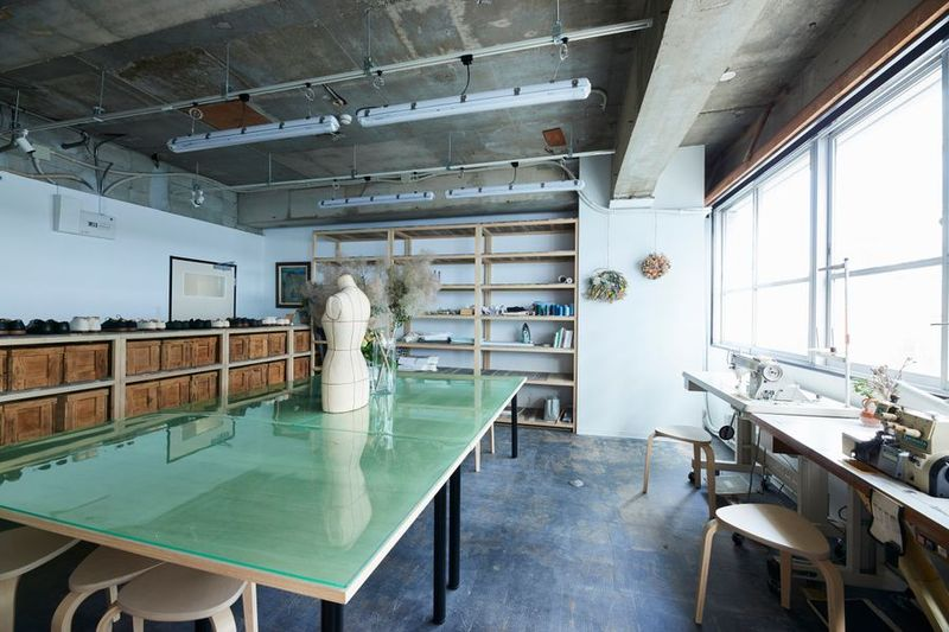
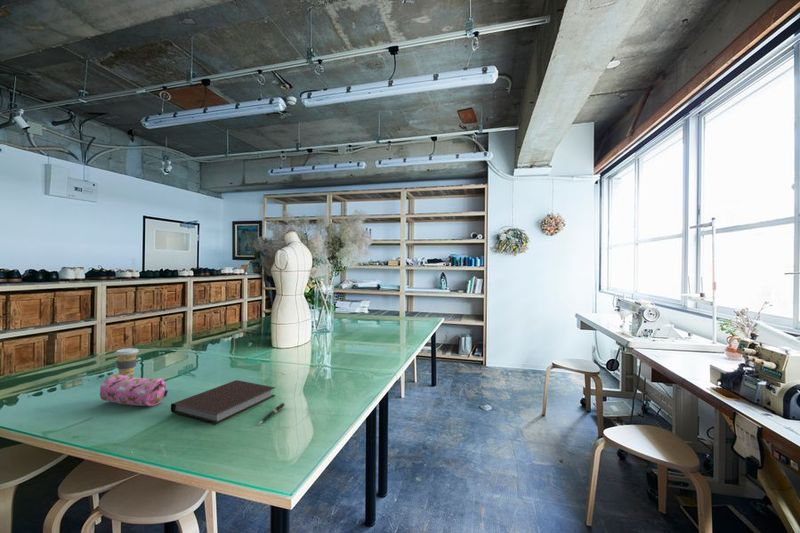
+ pencil case (133, 389)
+ coffee cup (126, 362)
+ pen (271, 413)
+ notebook (226, 399)
